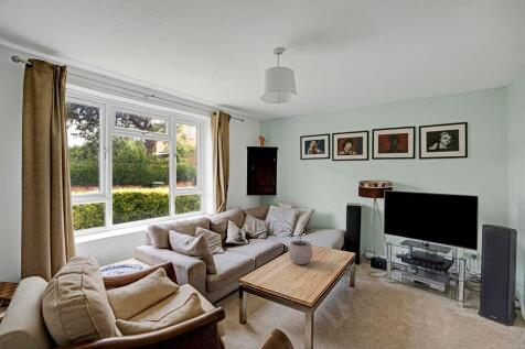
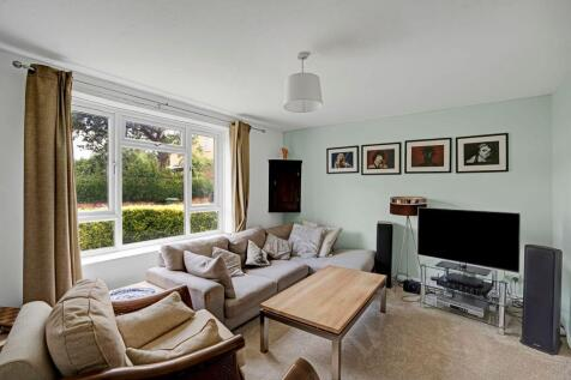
- plant pot (300, 248)
